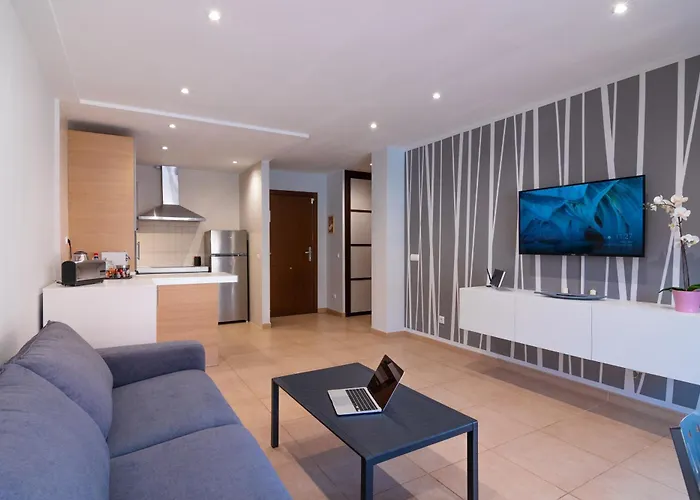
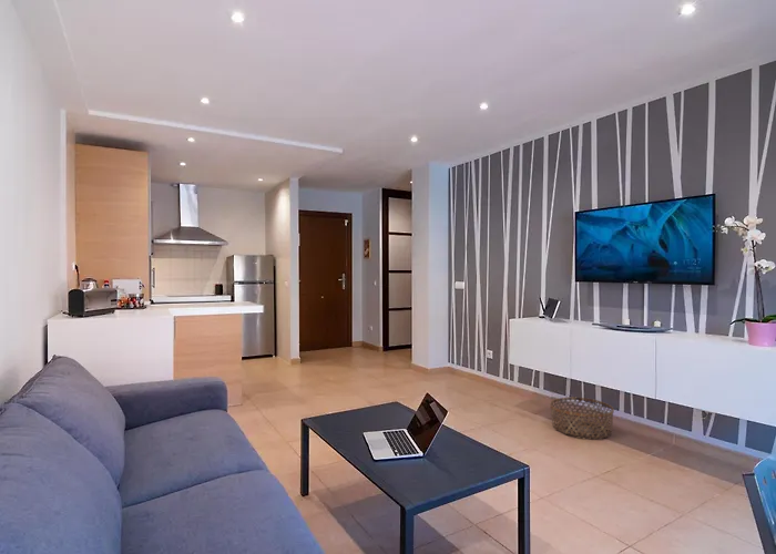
+ basket (581, 417)
